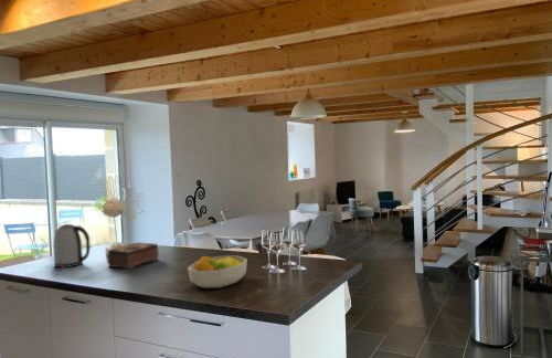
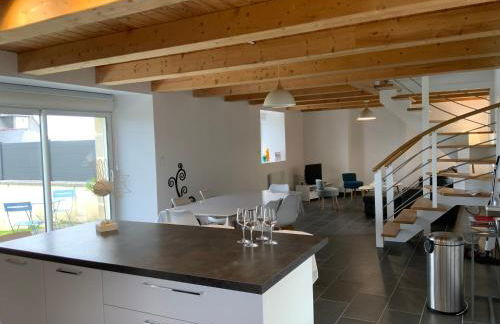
- tissue box (134, 254)
- kettle (72, 244)
- fruit bowl (217, 267)
